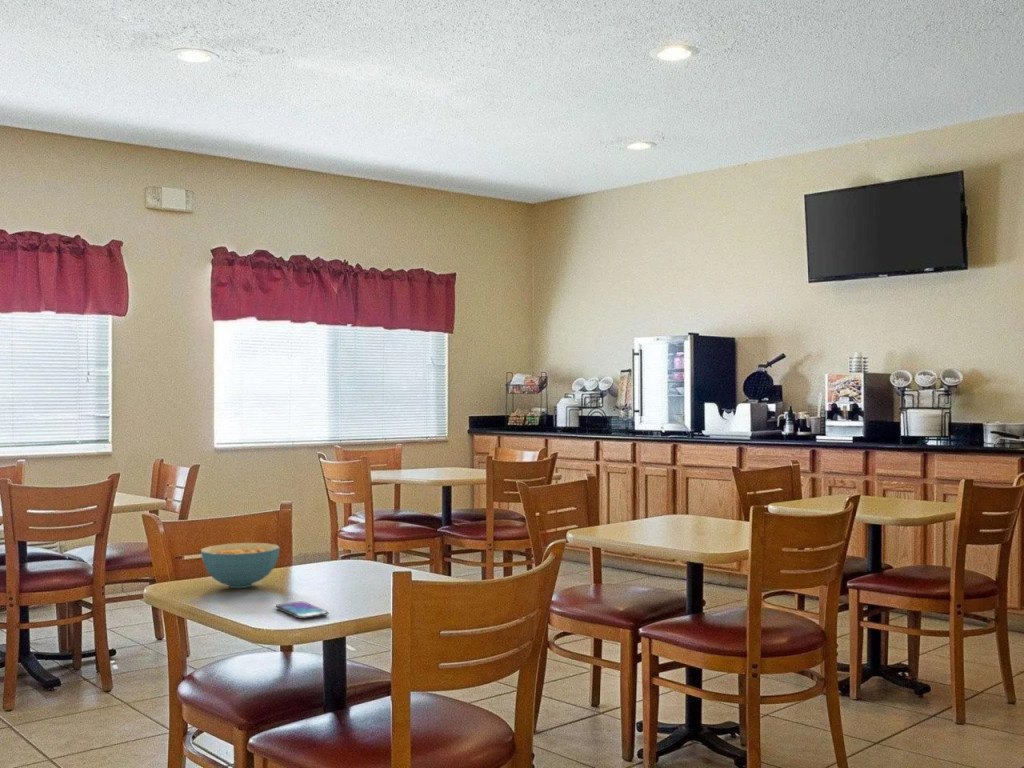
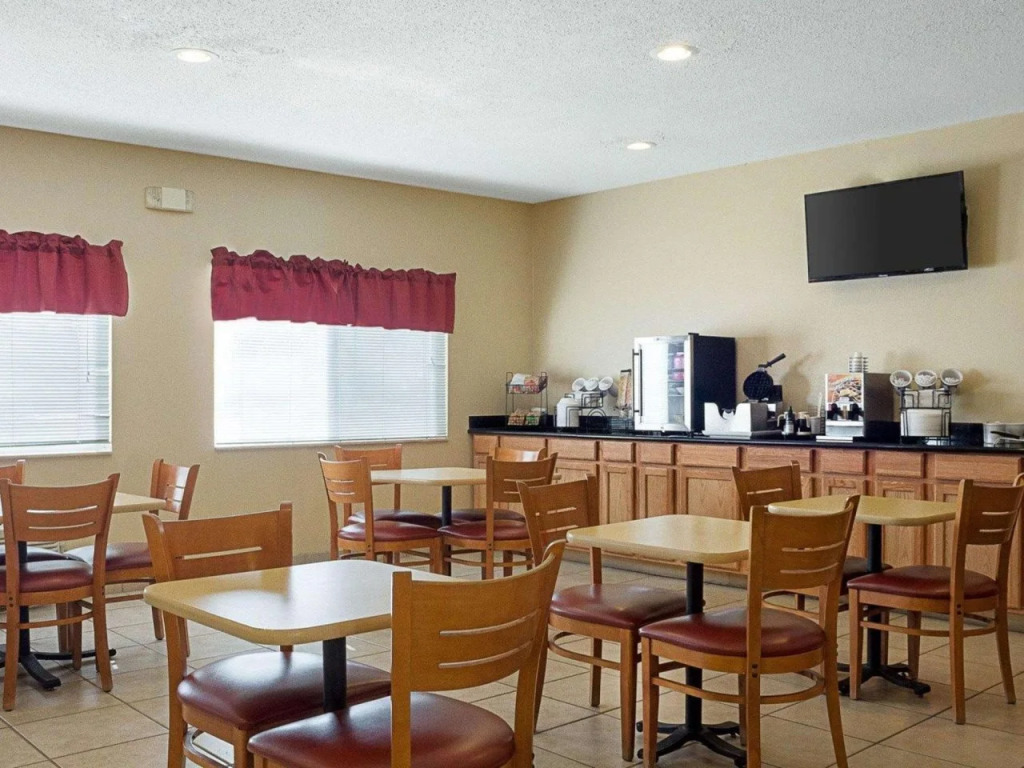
- smartphone (301, 610)
- cereal bowl (240, 567)
